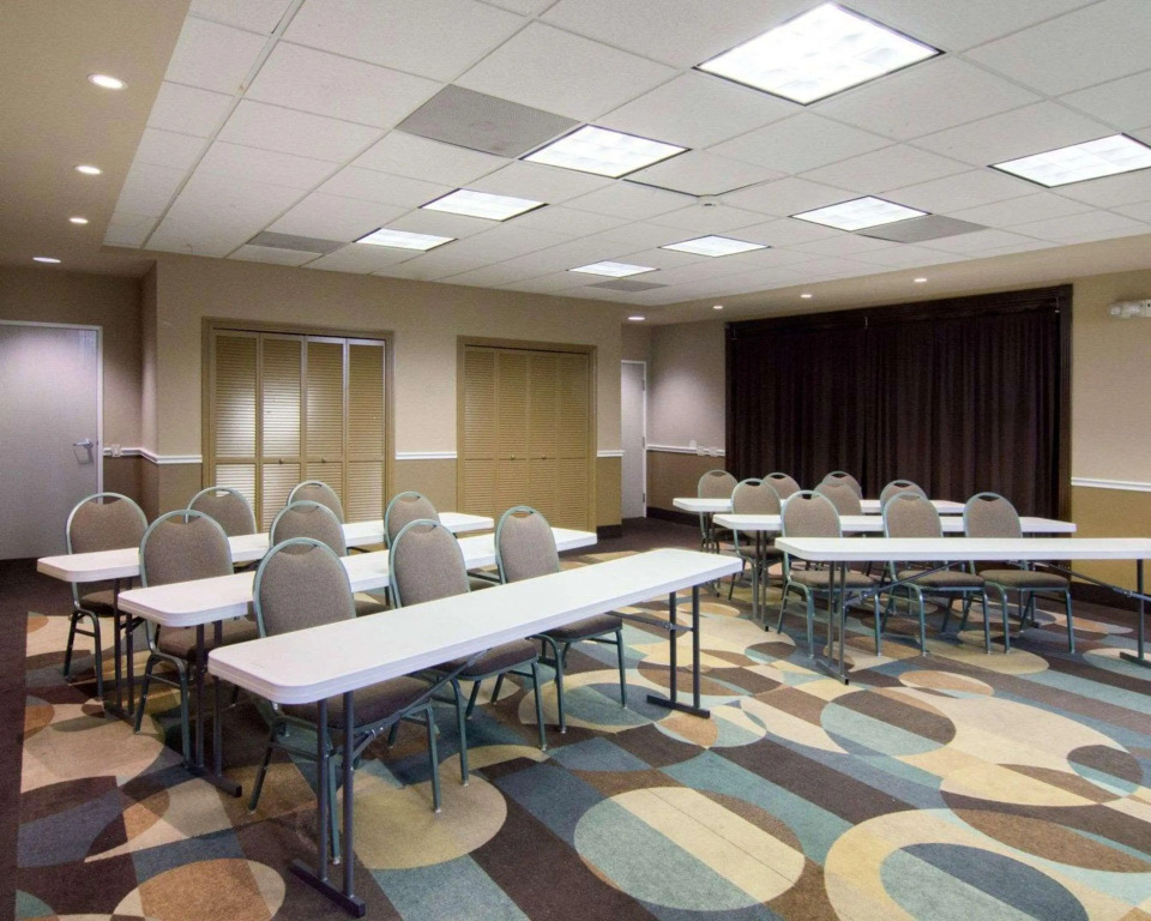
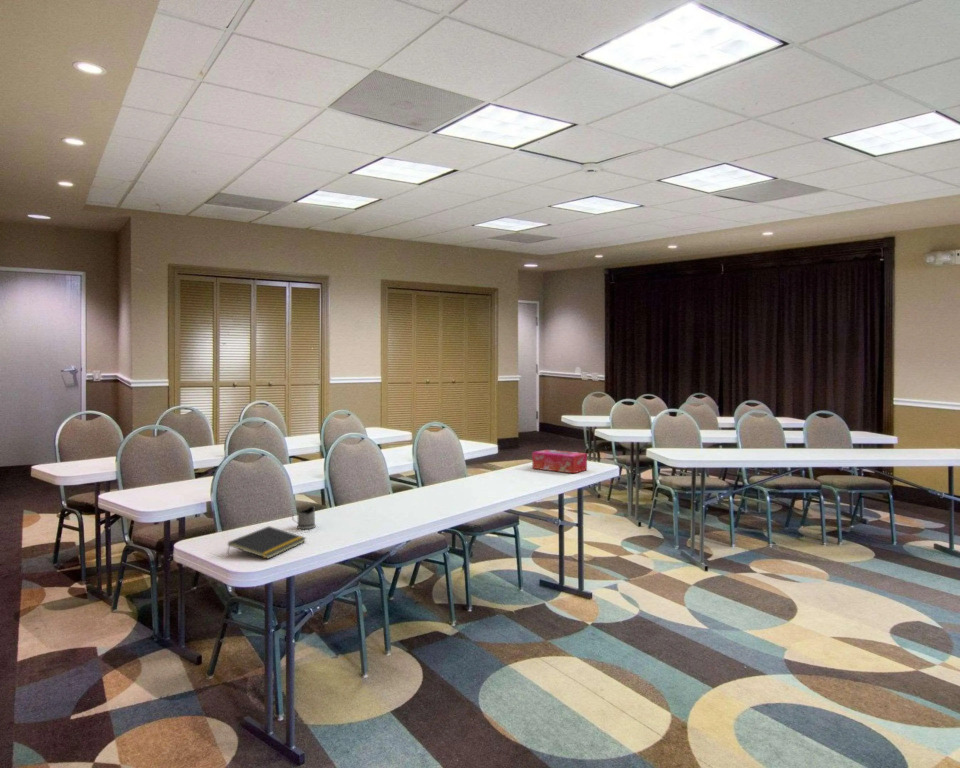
+ notepad (268, 541)
+ tea glass holder (303, 517)
+ tissue box (559, 461)
